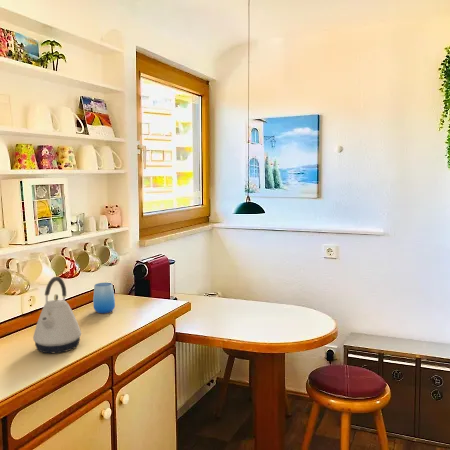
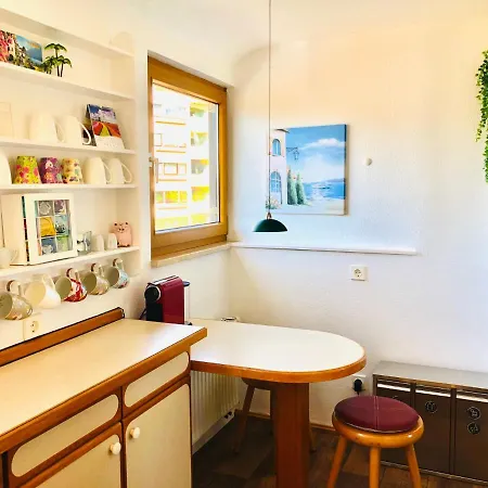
- cup (103, 297)
- kettle (55, 313)
